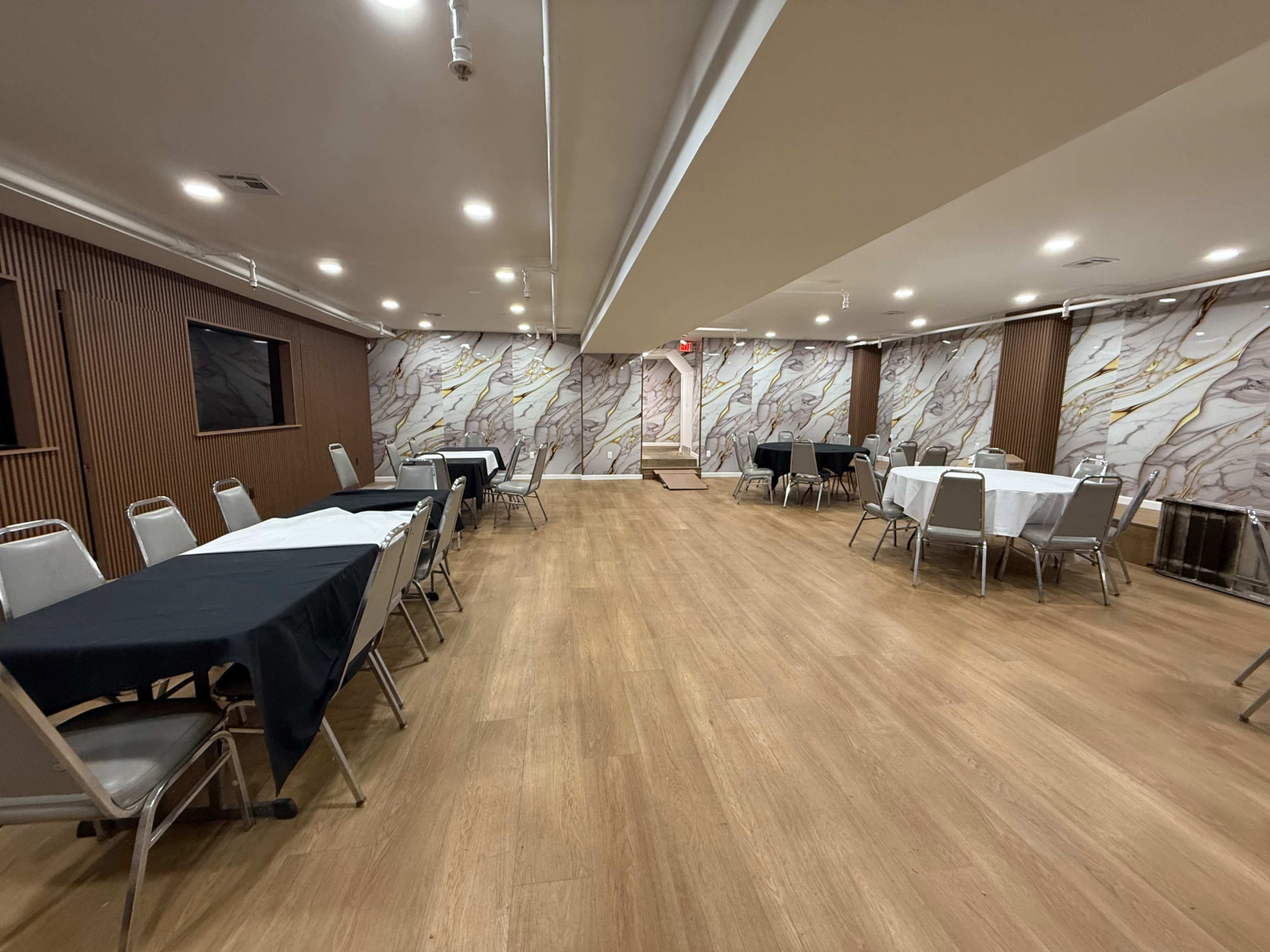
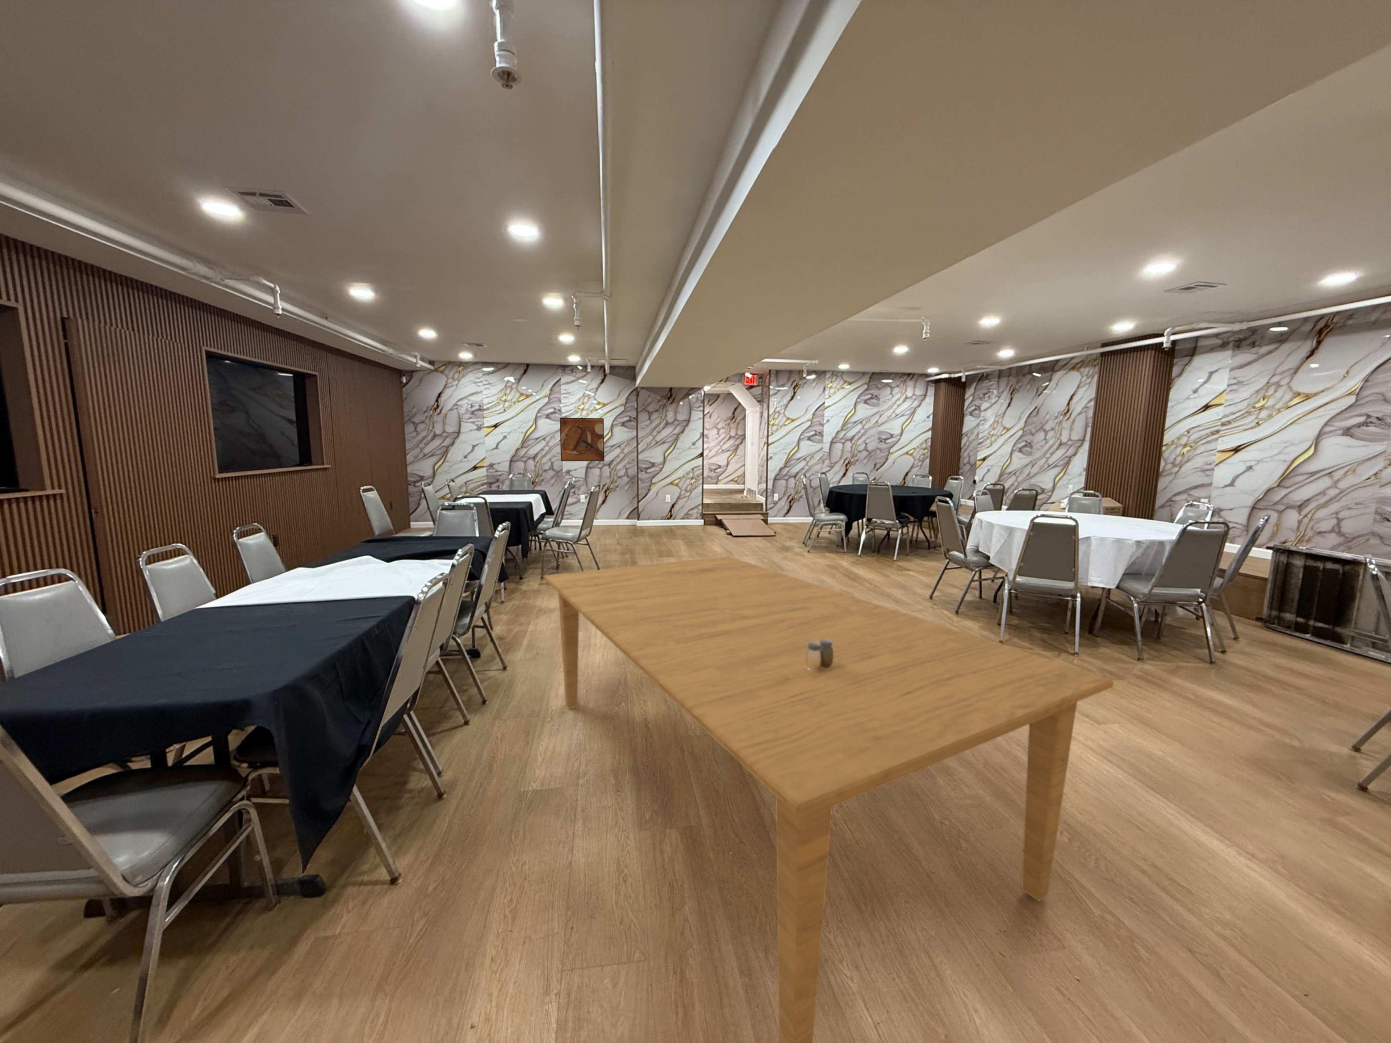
+ dining table (743, 695)
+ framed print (582, 439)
+ salt and pepper shaker (819, 654)
